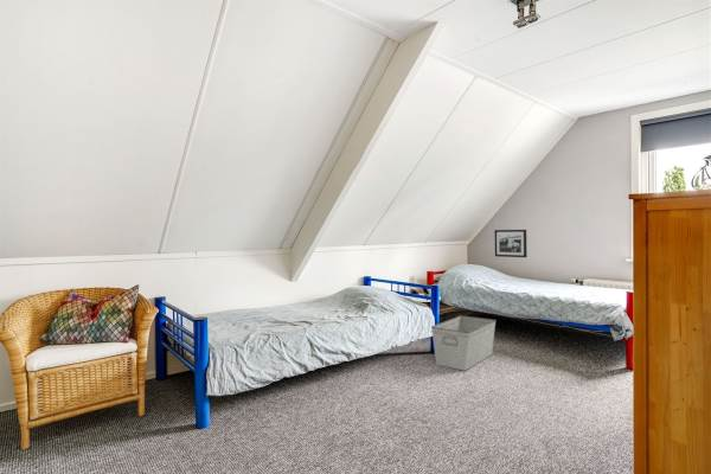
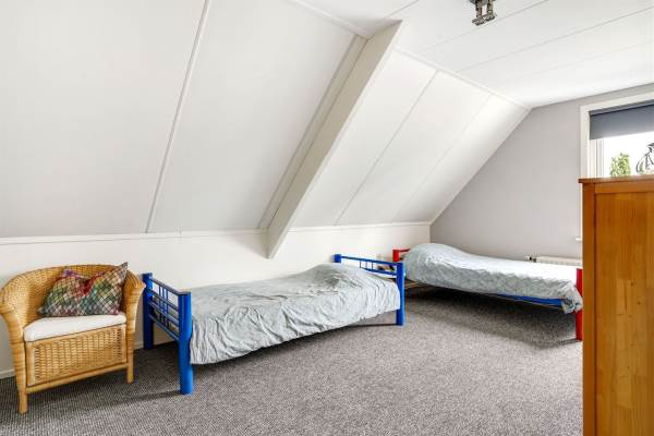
- storage bin (465, 340)
- picture frame (510, 243)
